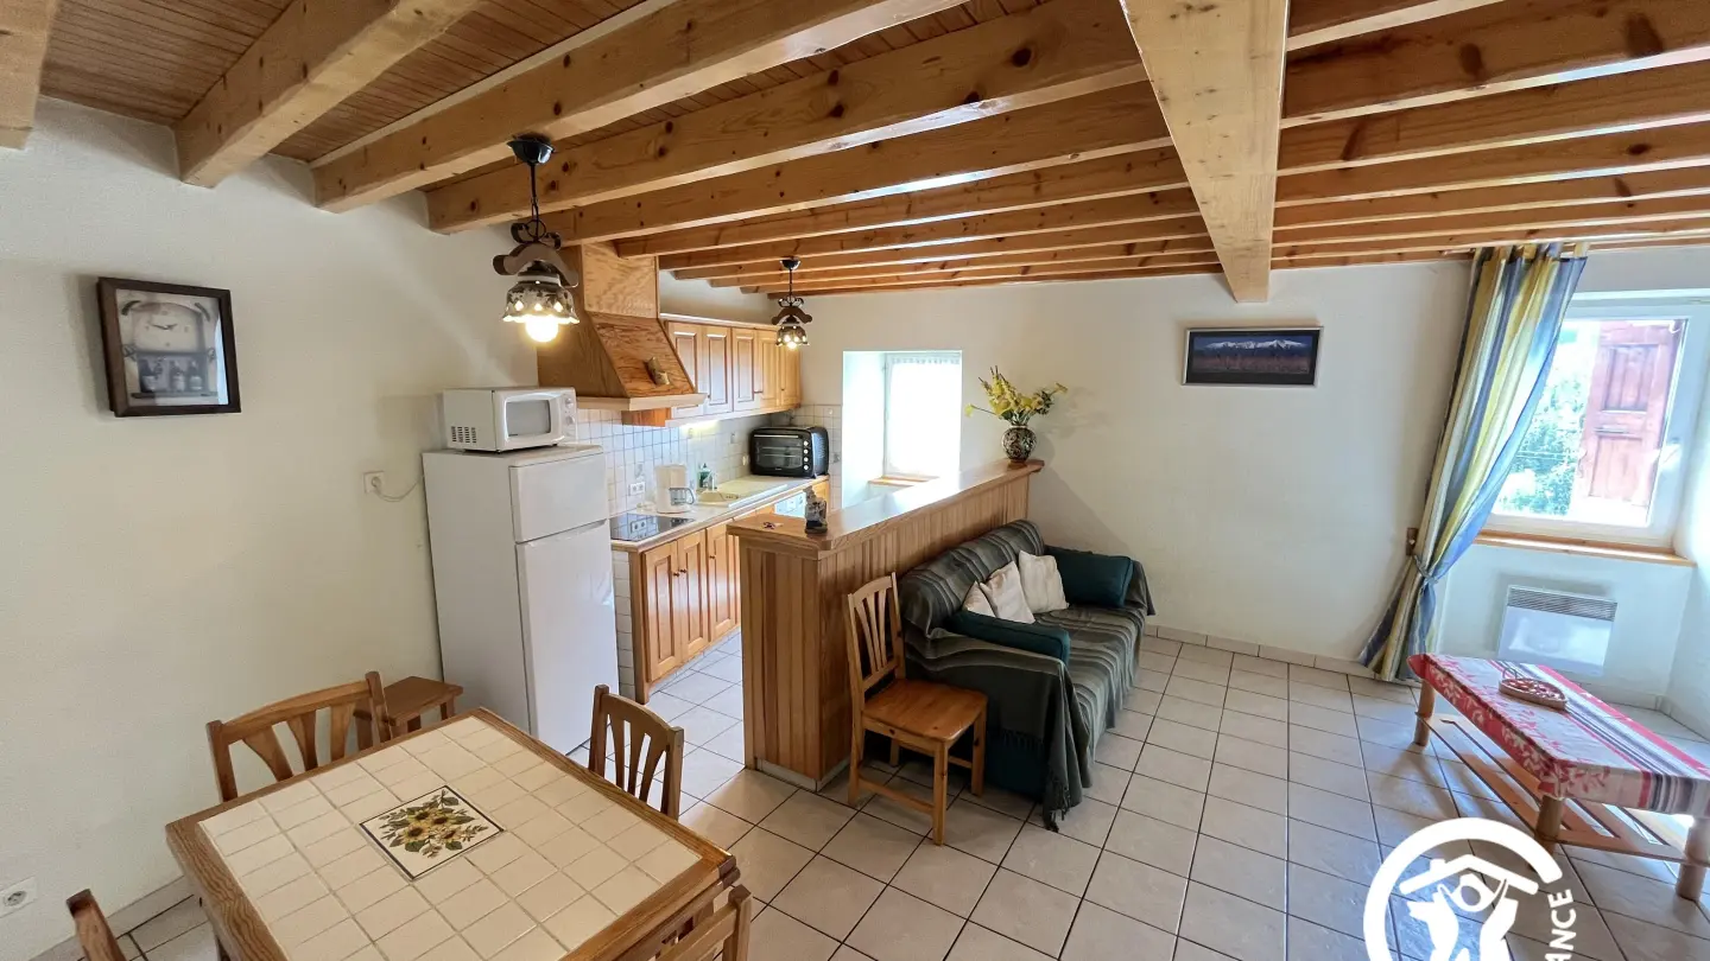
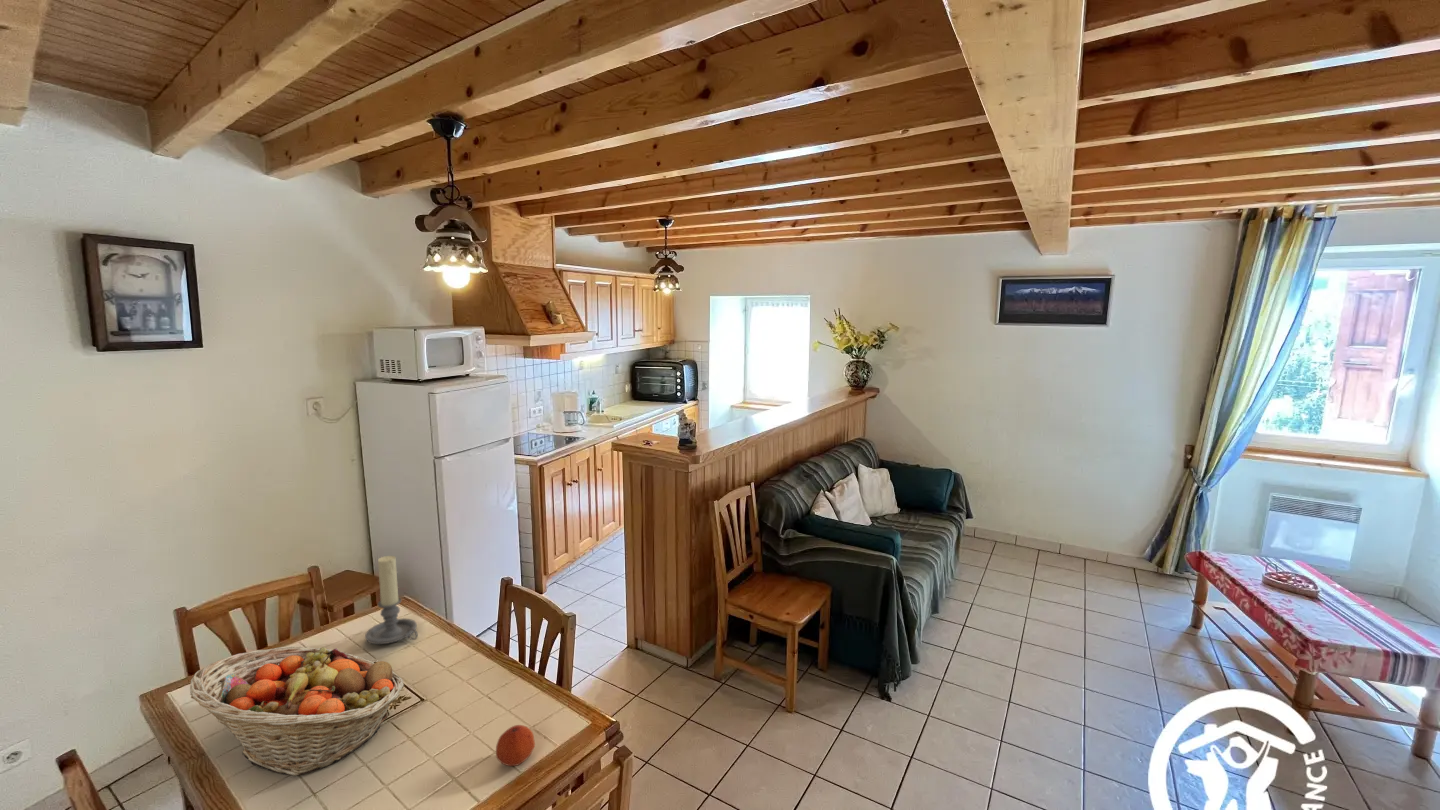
+ fruit basket (304, 695)
+ fruit (514, 744)
+ candle holder (392, 597)
